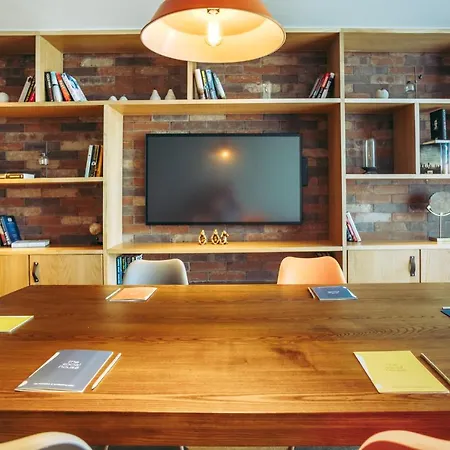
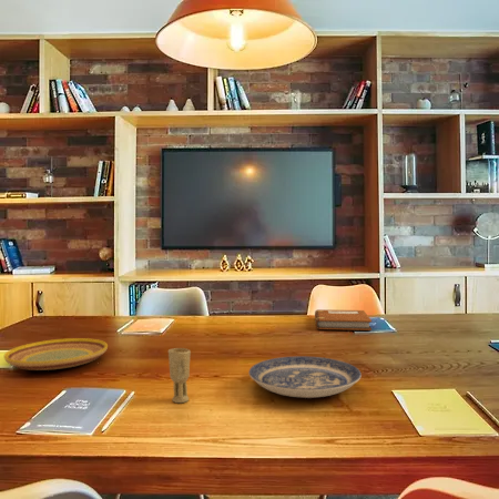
+ notebook (340, 318)
+ plate (304, 378)
+ cup (180, 375)
+ plate (58, 355)
